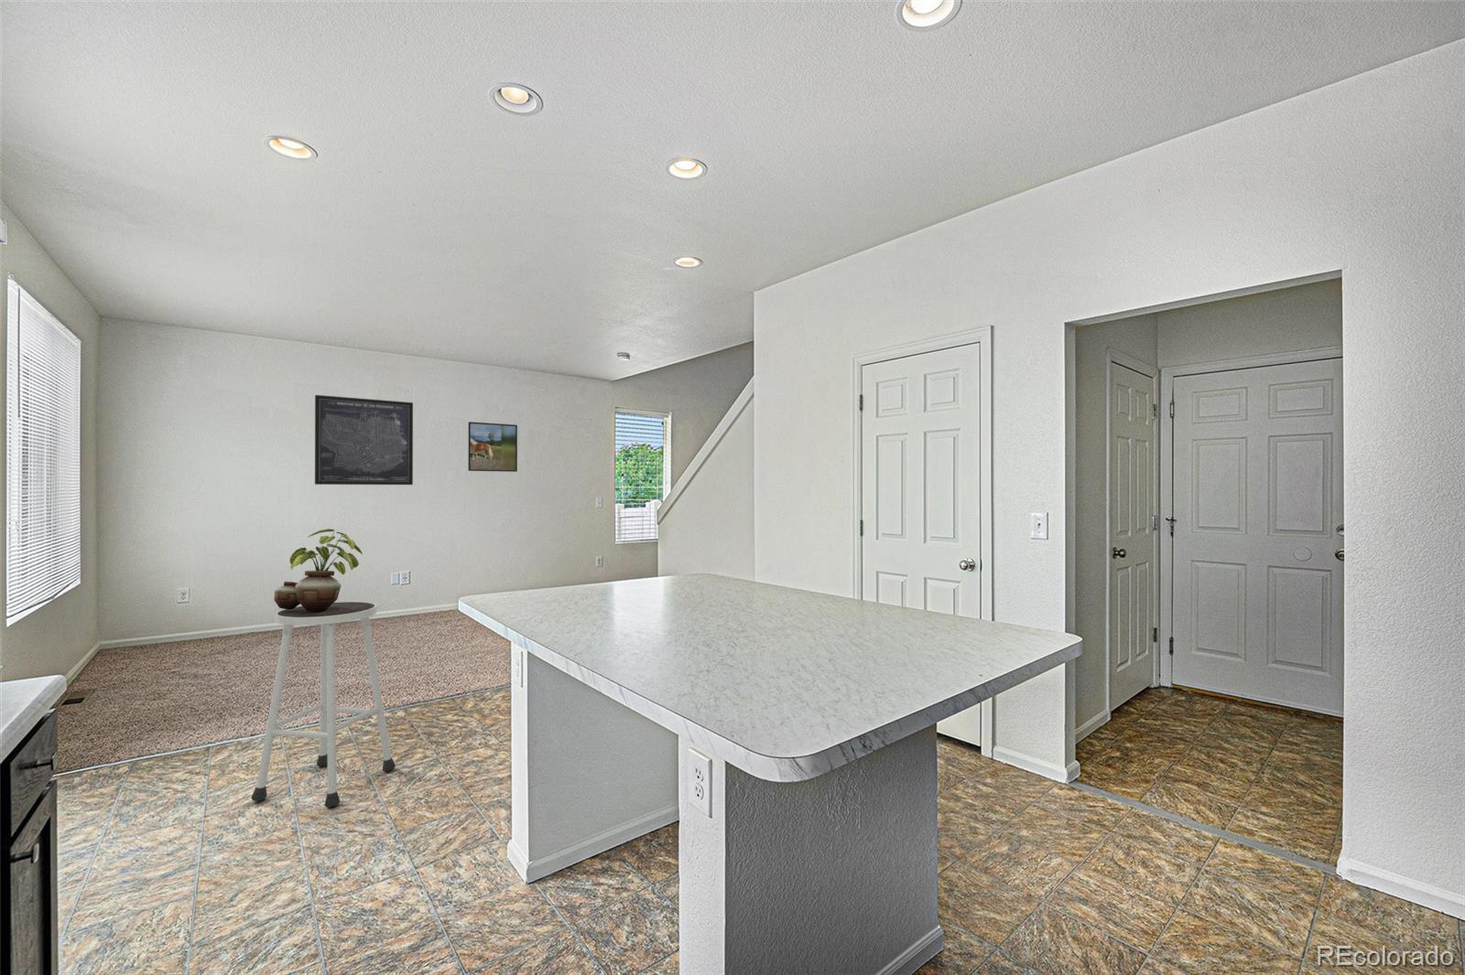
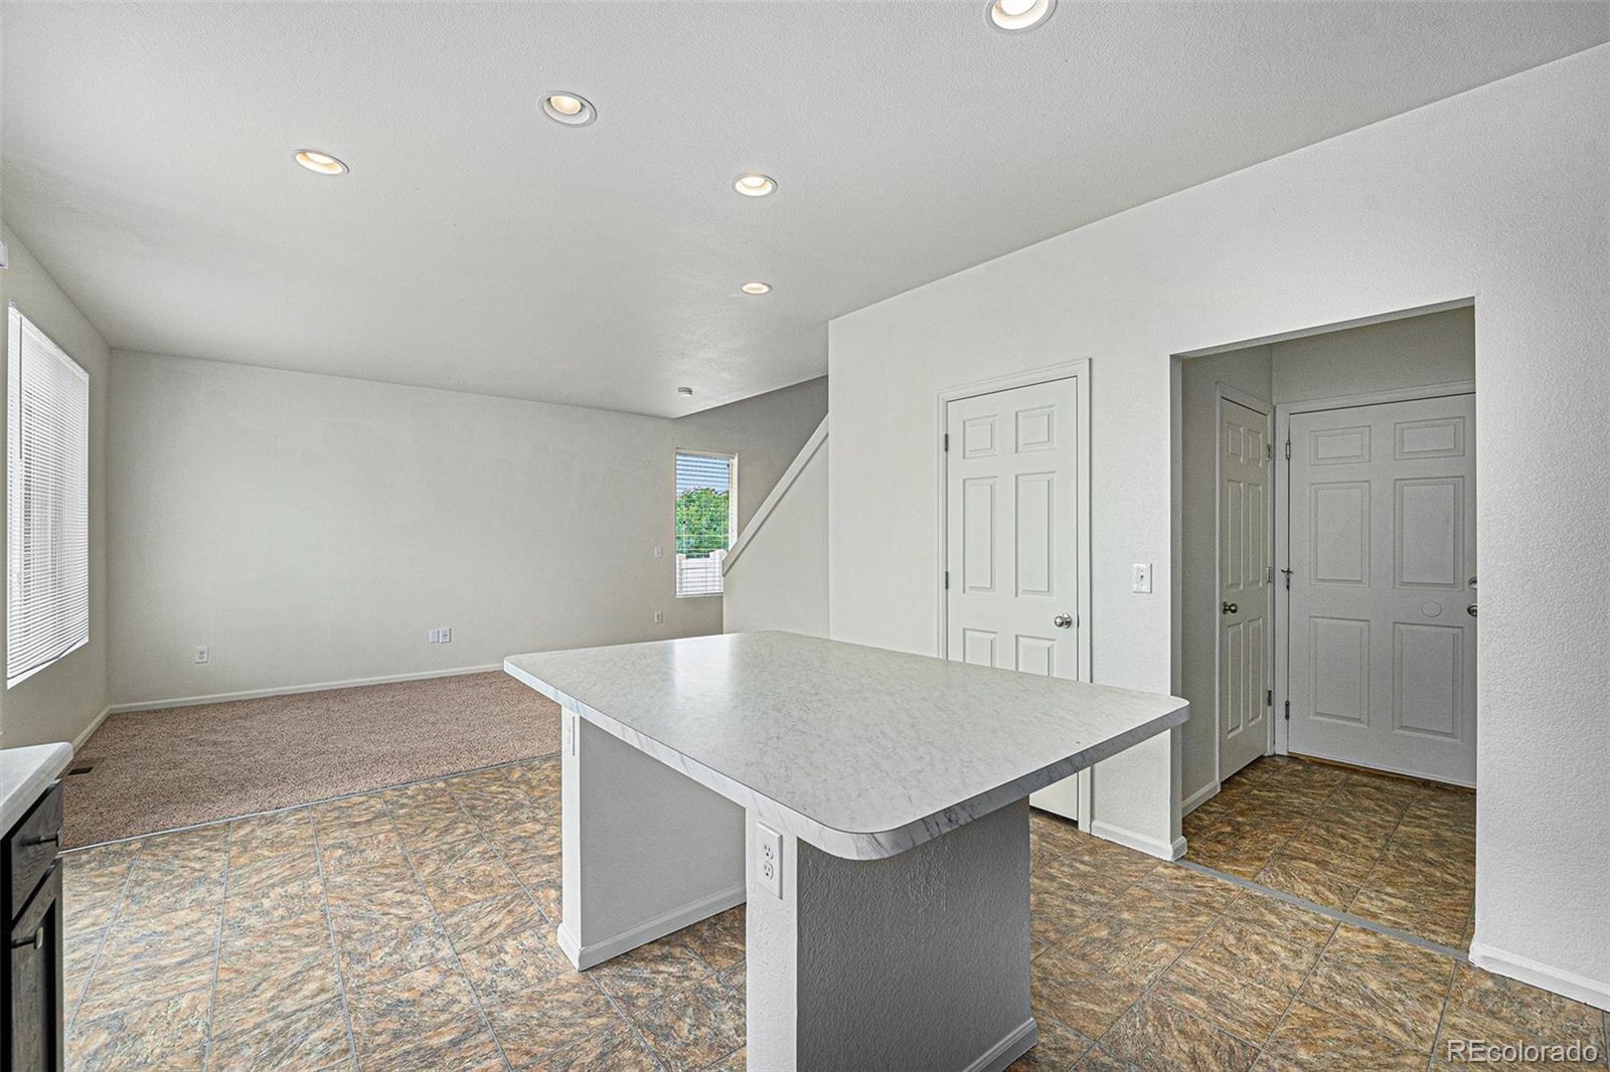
- wall art (365, 442)
- stool (327, 696)
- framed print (492, 447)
- potted plant (321, 568)
